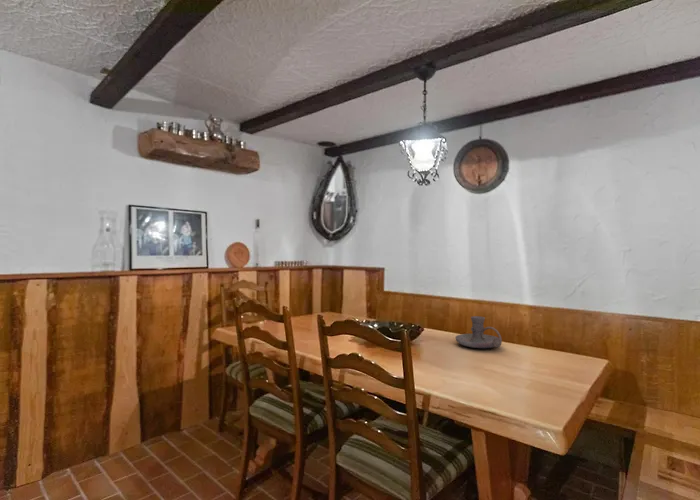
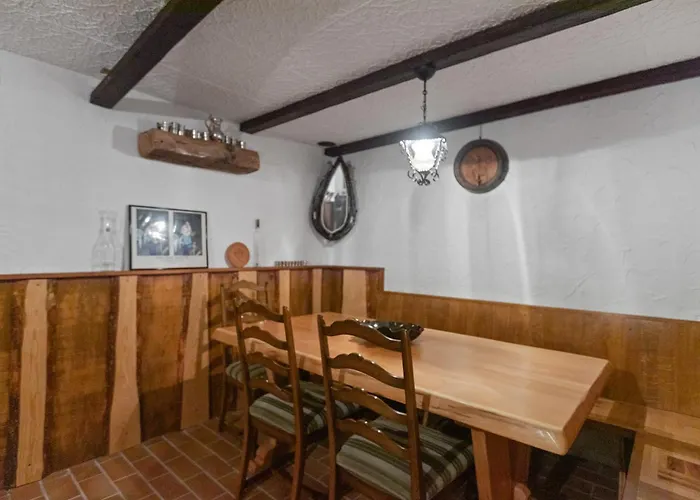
- candle holder (481, 332)
